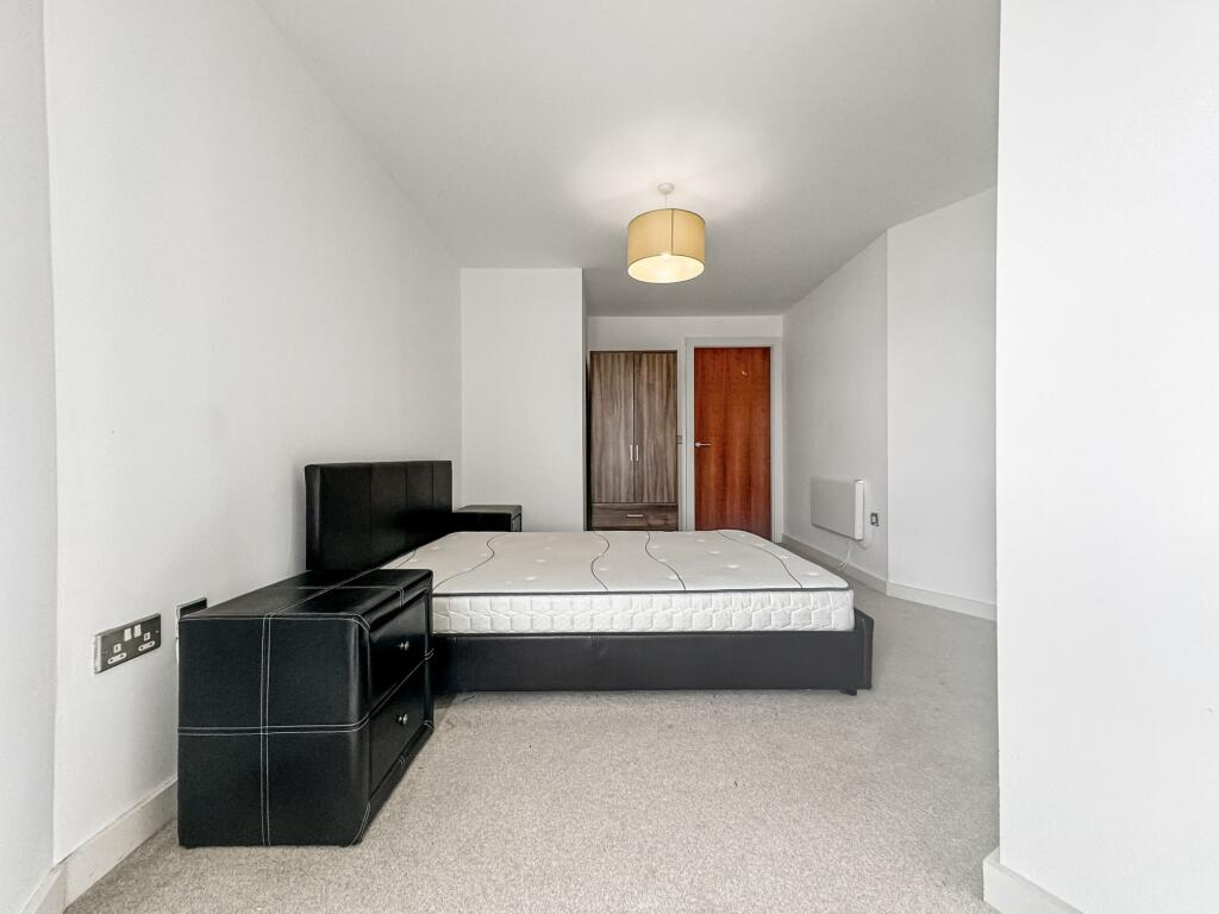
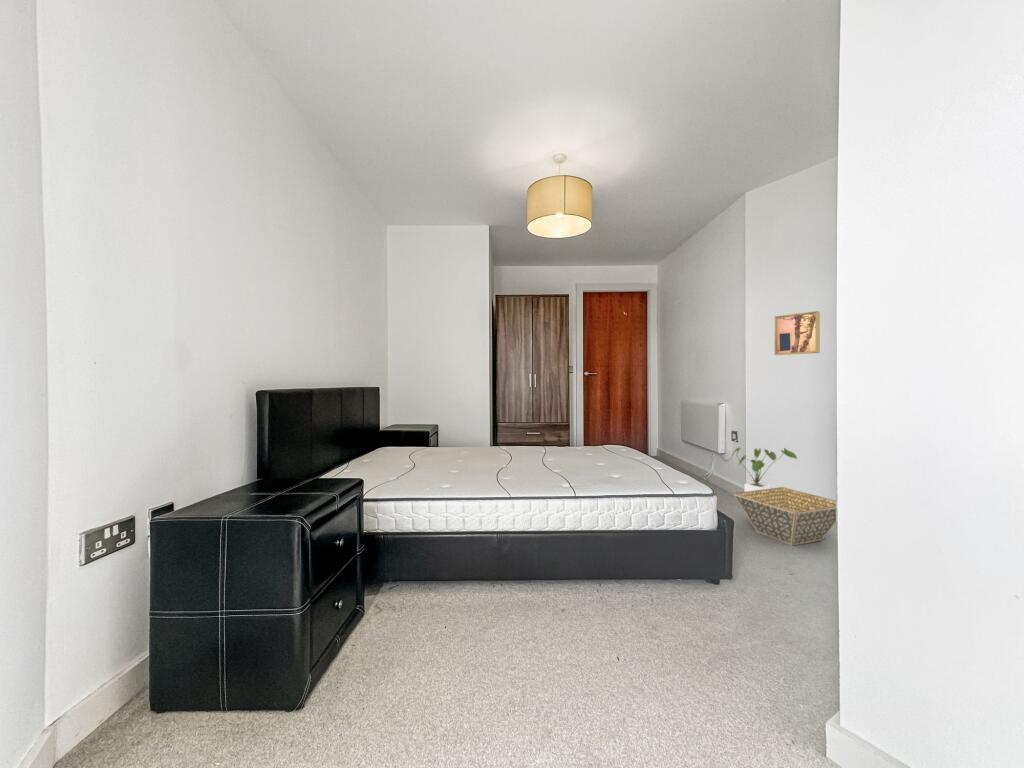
+ wall art (796, 334)
+ house plant (761, 477)
+ basket (788, 517)
